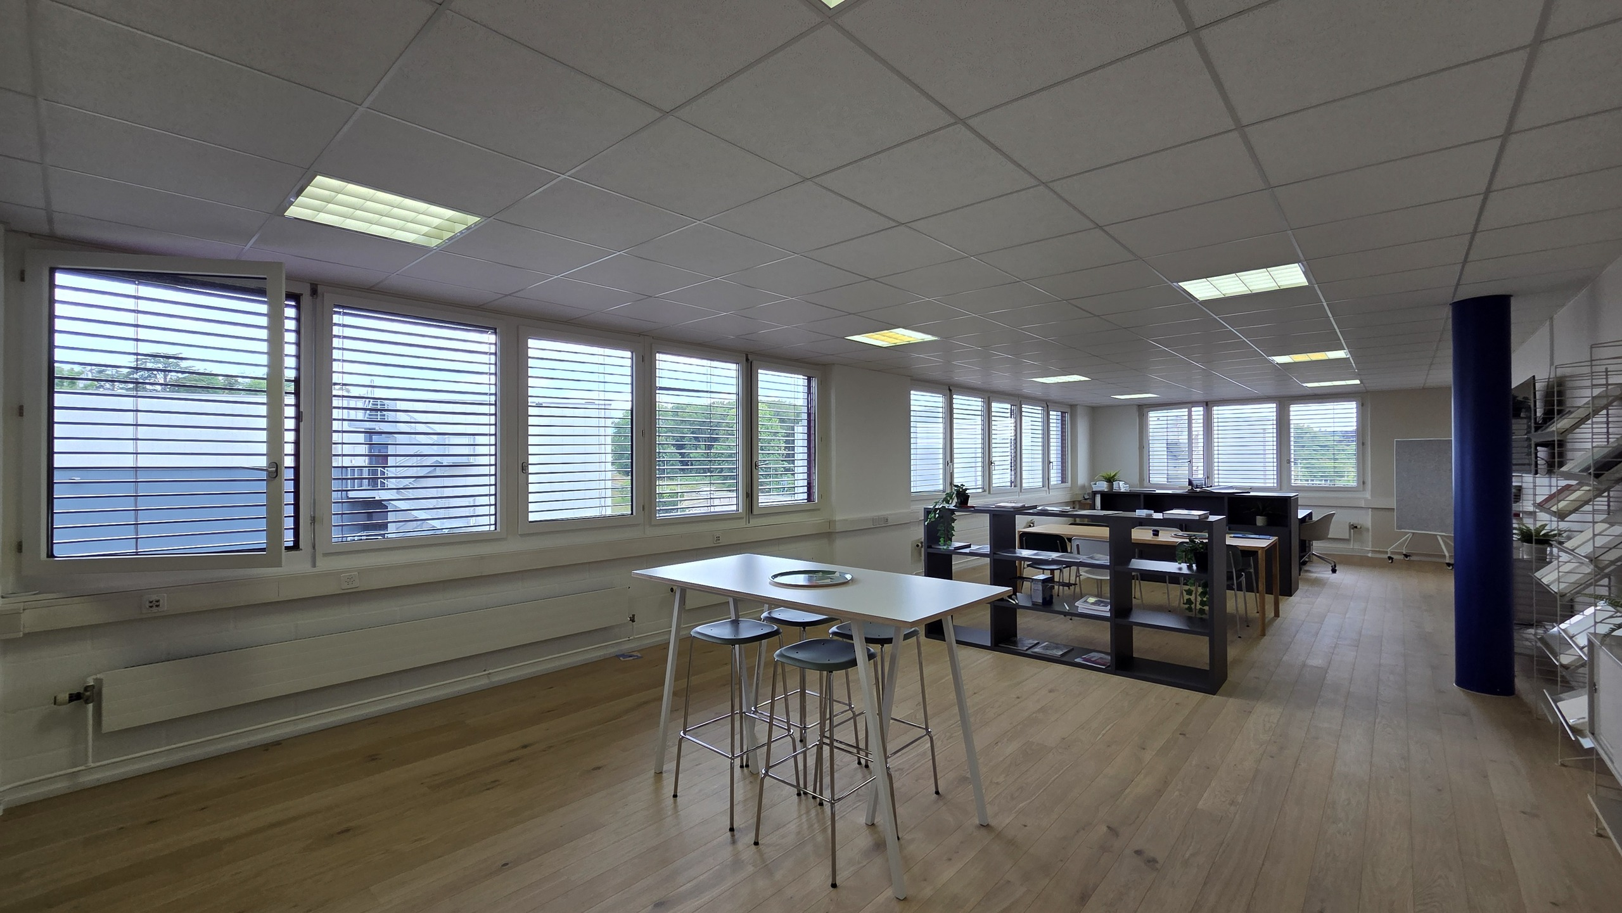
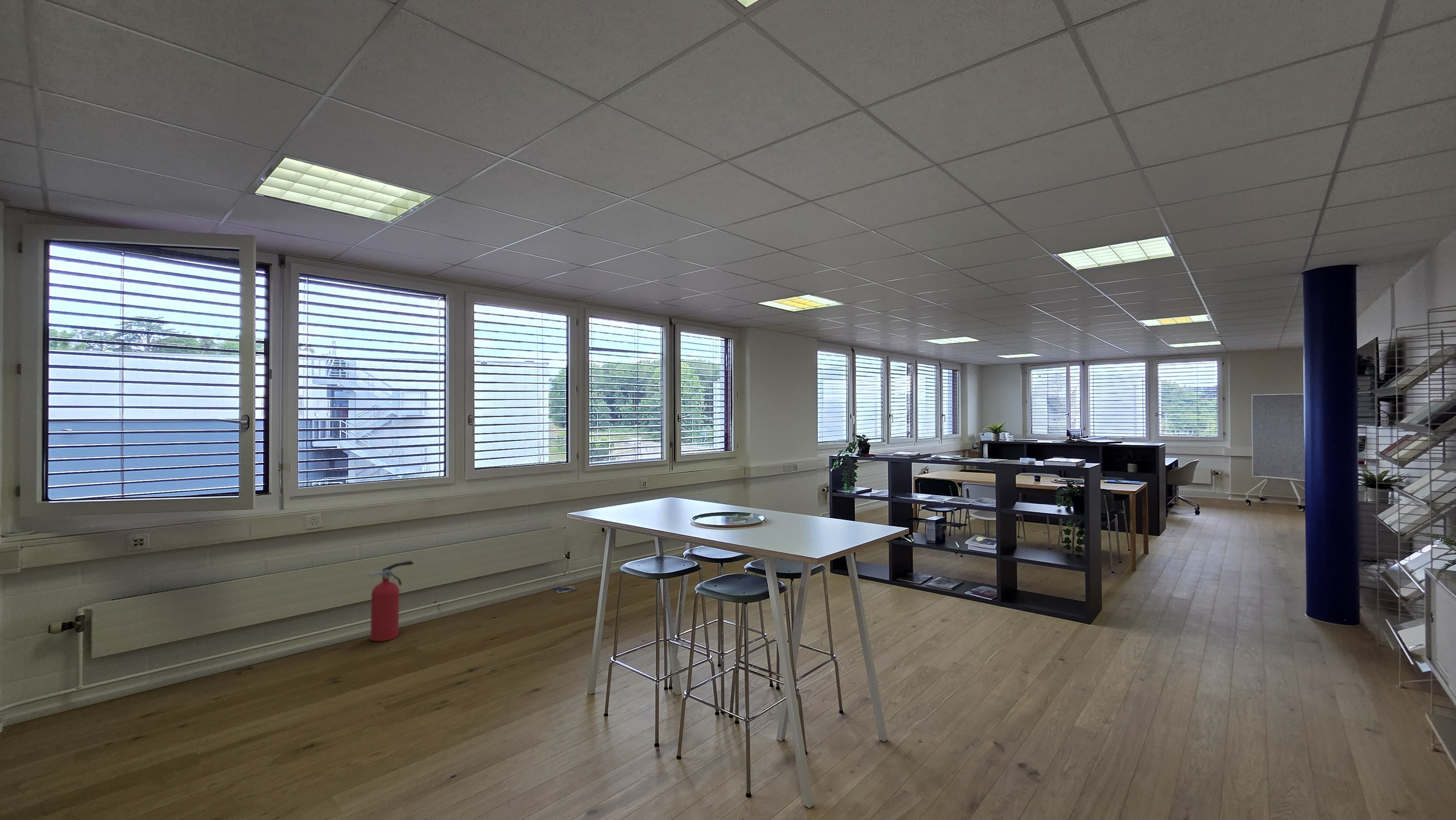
+ fire extinguisher (391, 600)
